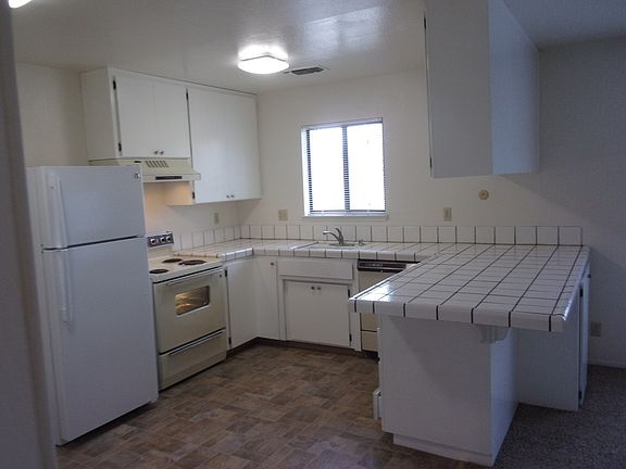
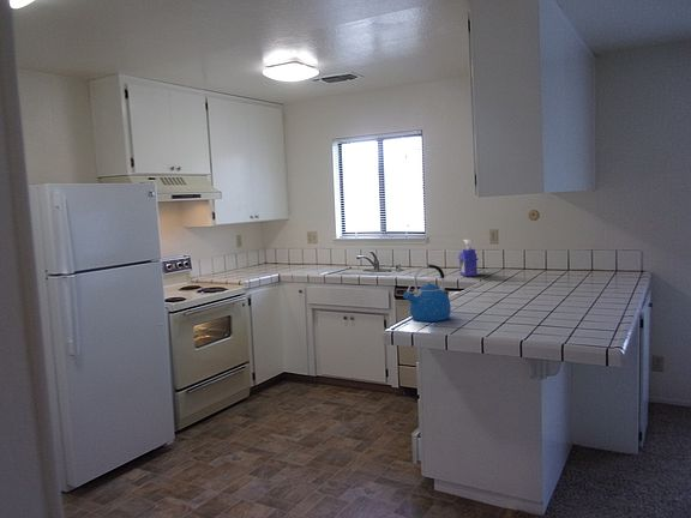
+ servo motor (467, 257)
+ kettle (425, 291)
